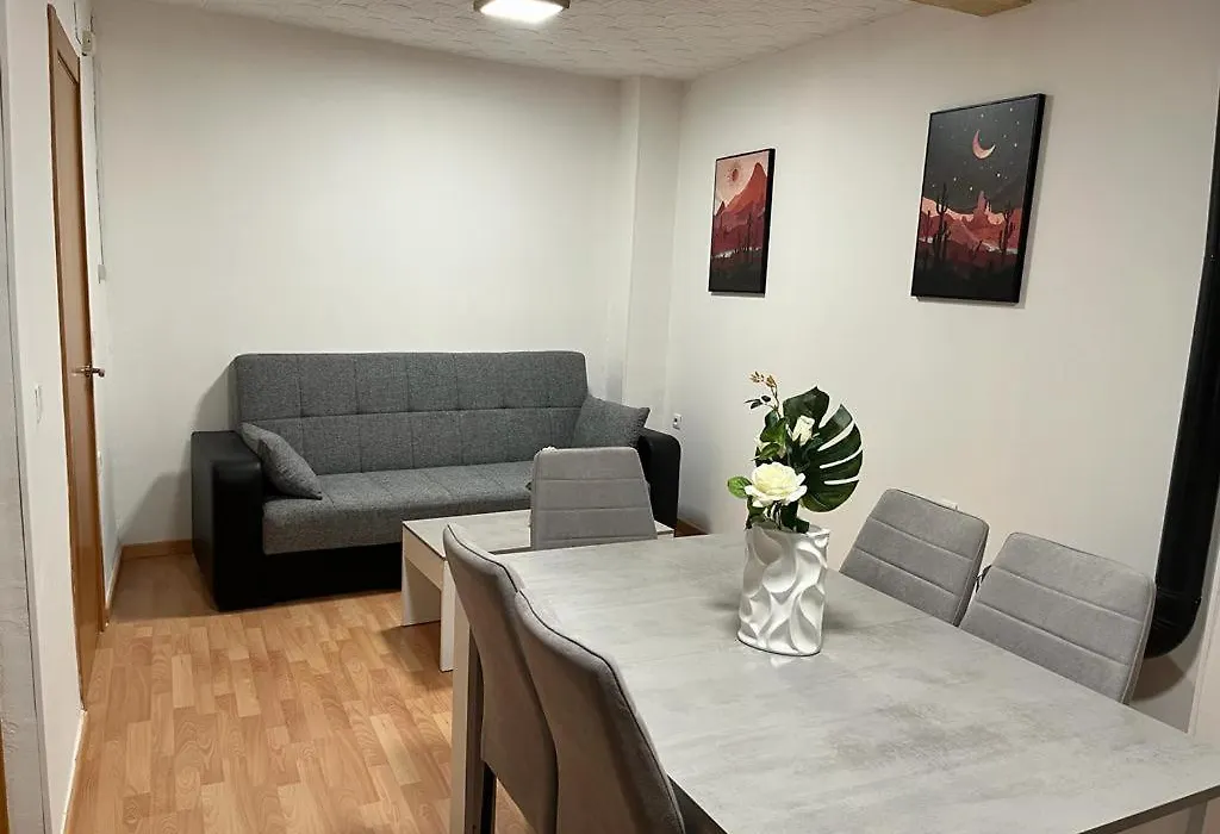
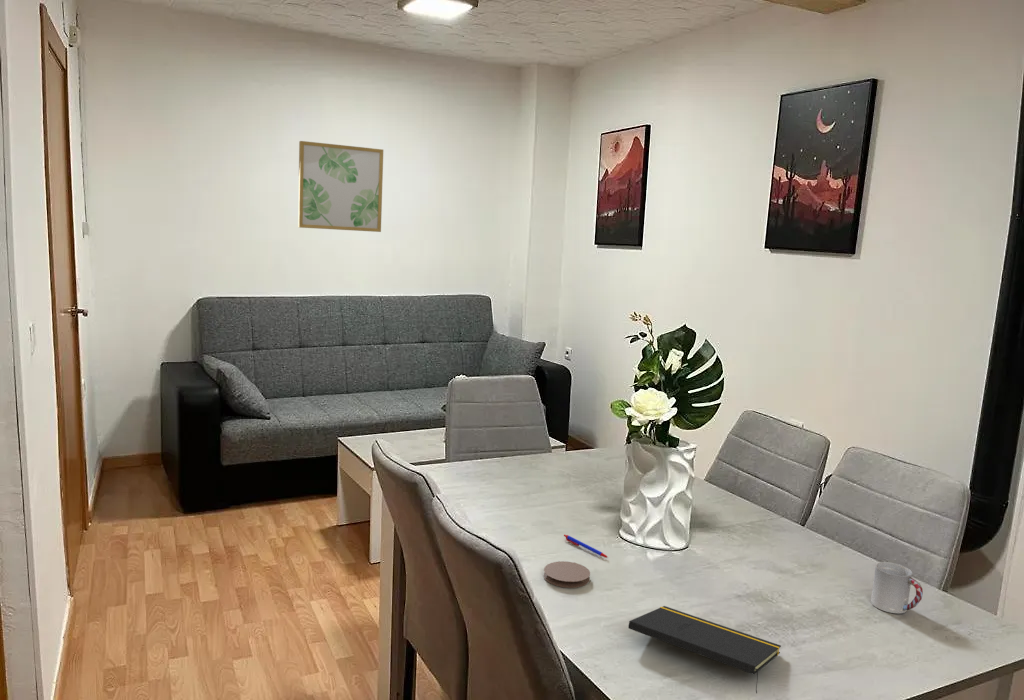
+ notepad (704, 637)
+ cup (898, 590)
+ wall art (341, 187)
+ coaster (566, 574)
+ pen (585, 546)
